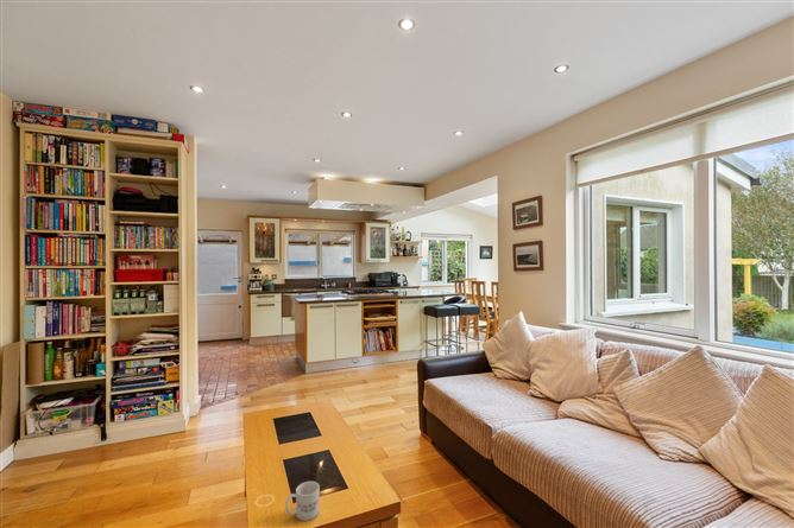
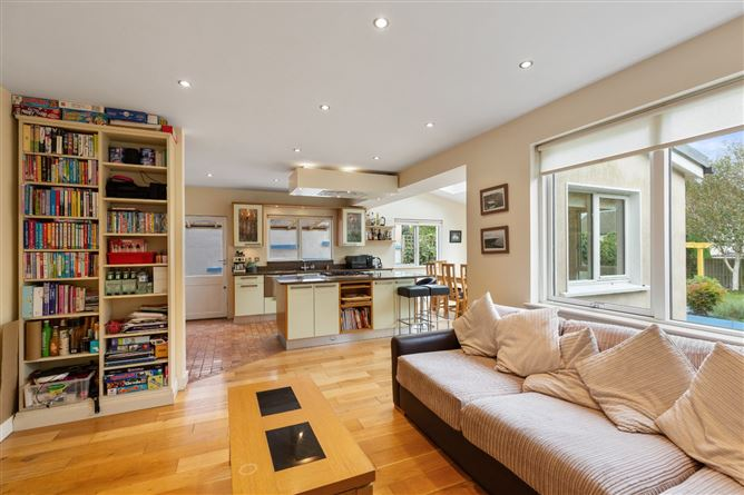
- mug (302, 501)
